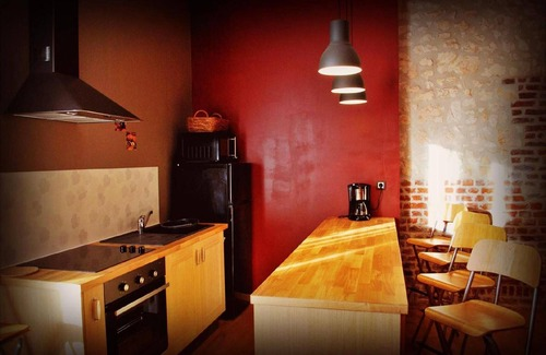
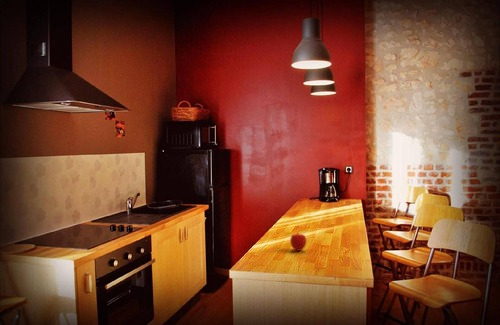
+ fruit (298, 241)
